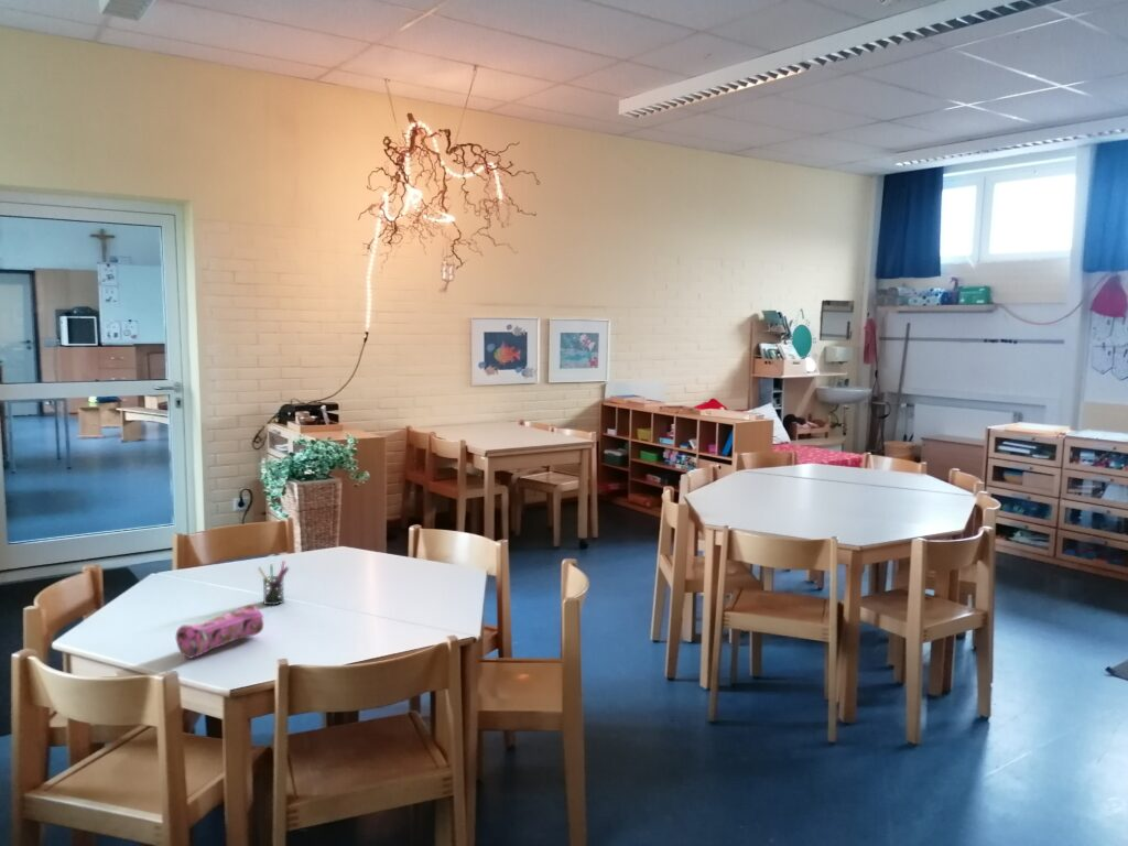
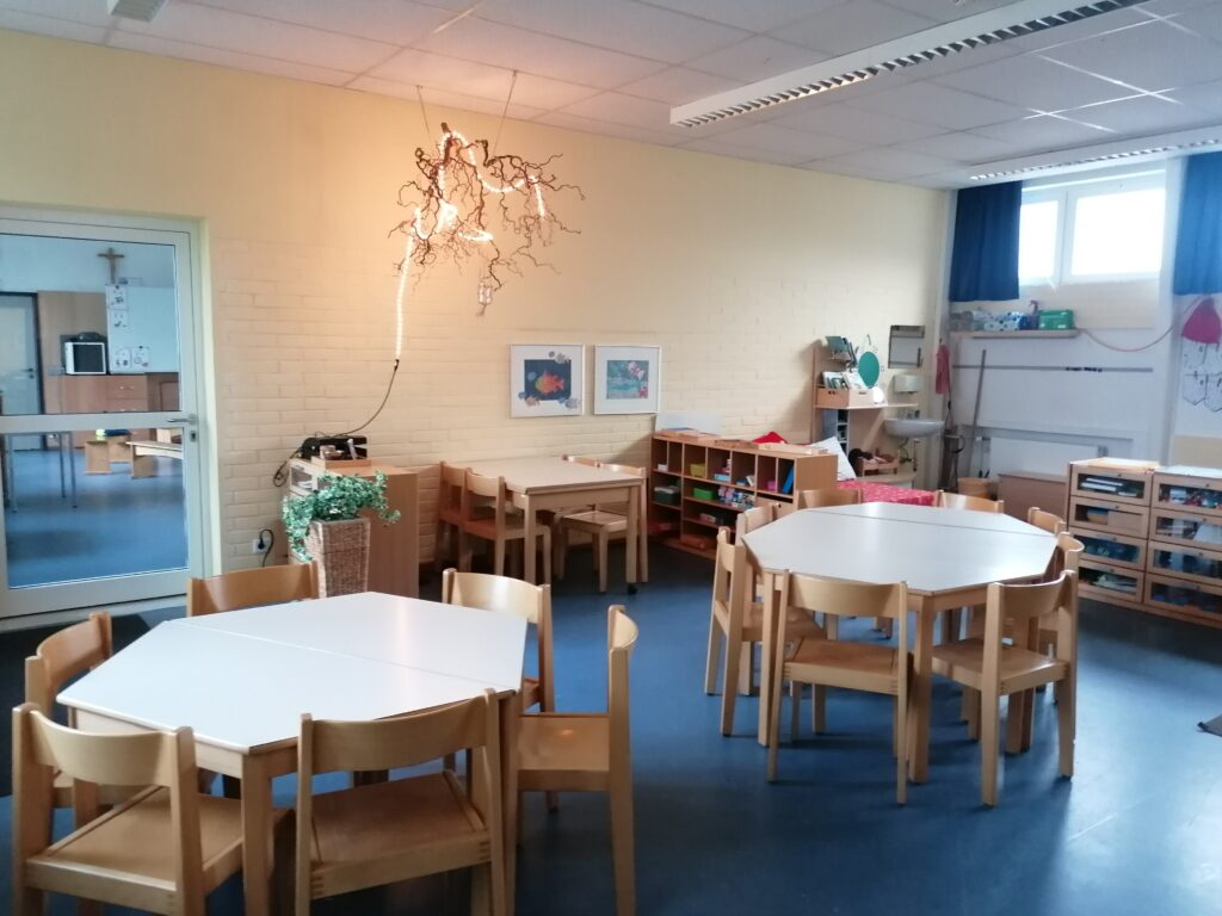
- pen holder (274, 581)
- pencil case (220, 629)
